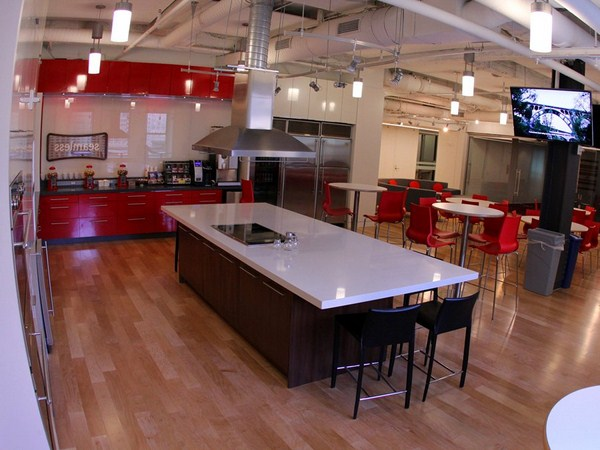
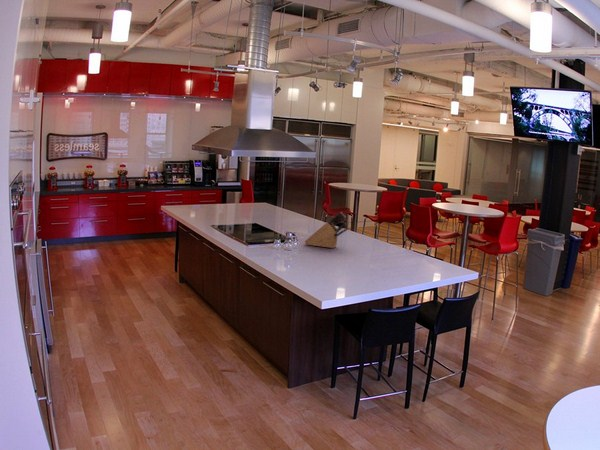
+ knife block (327, 228)
